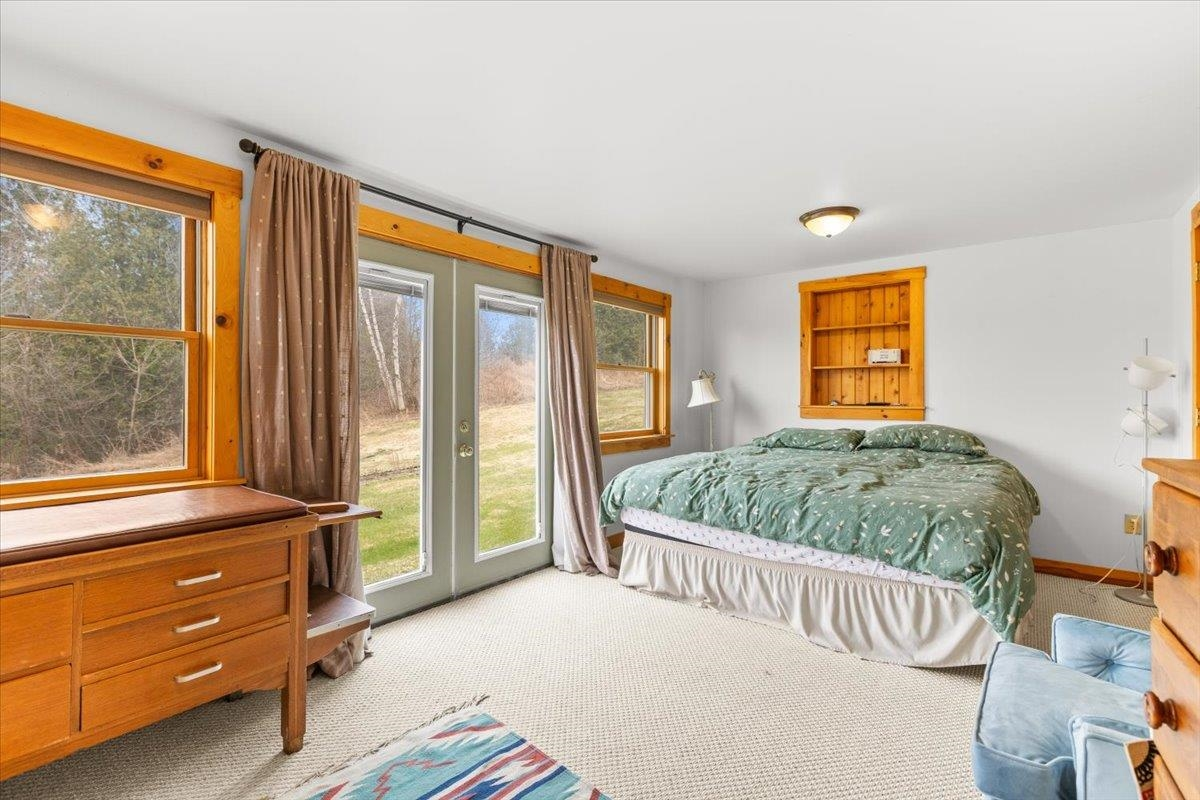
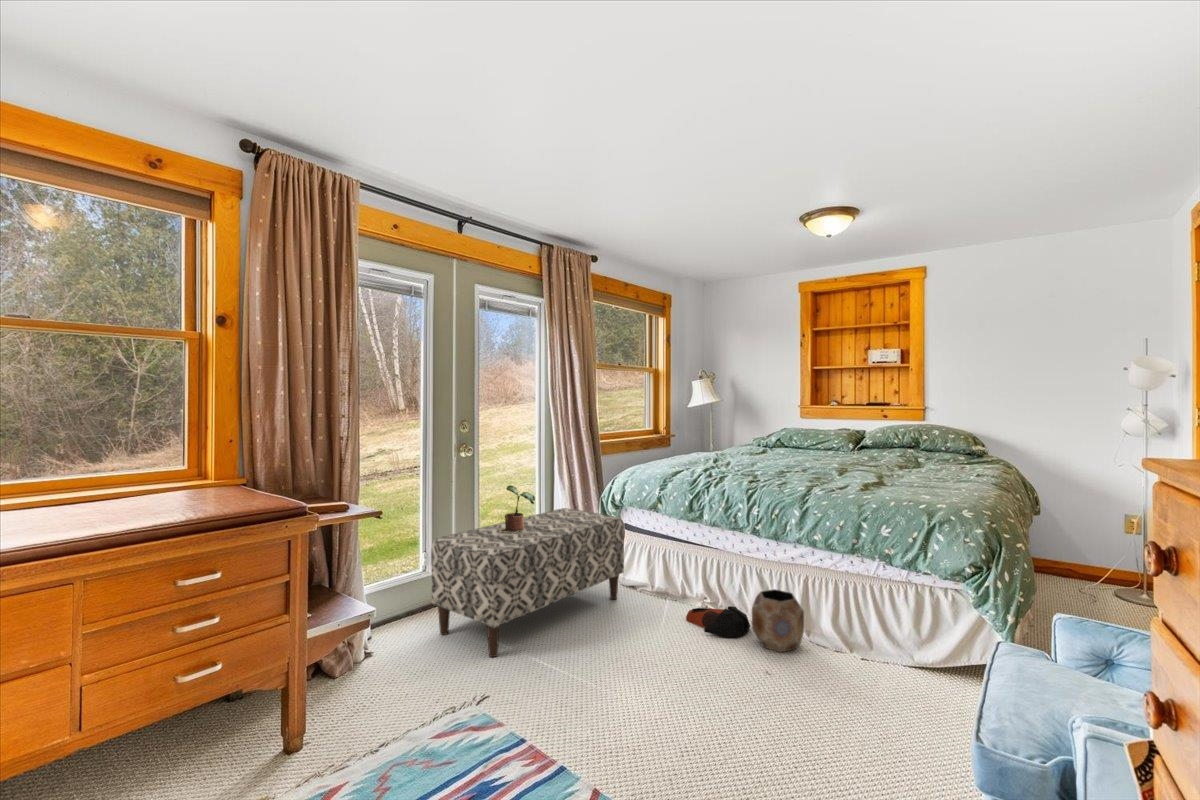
+ potted plant (516, 507)
+ bench (535, 570)
+ planter (777, 619)
+ bag (715, 614)
